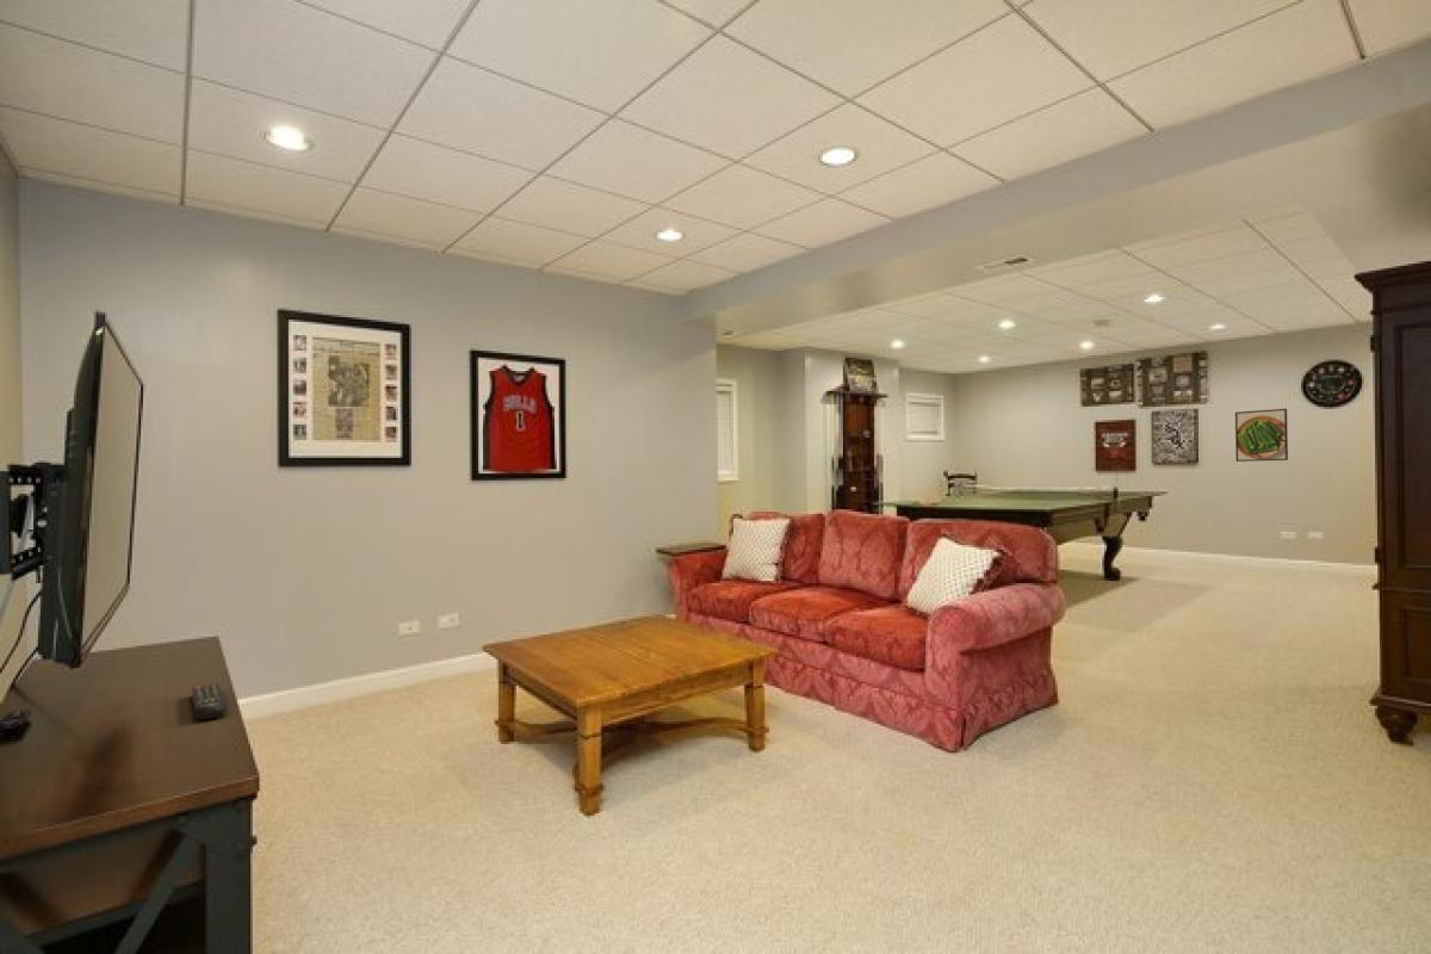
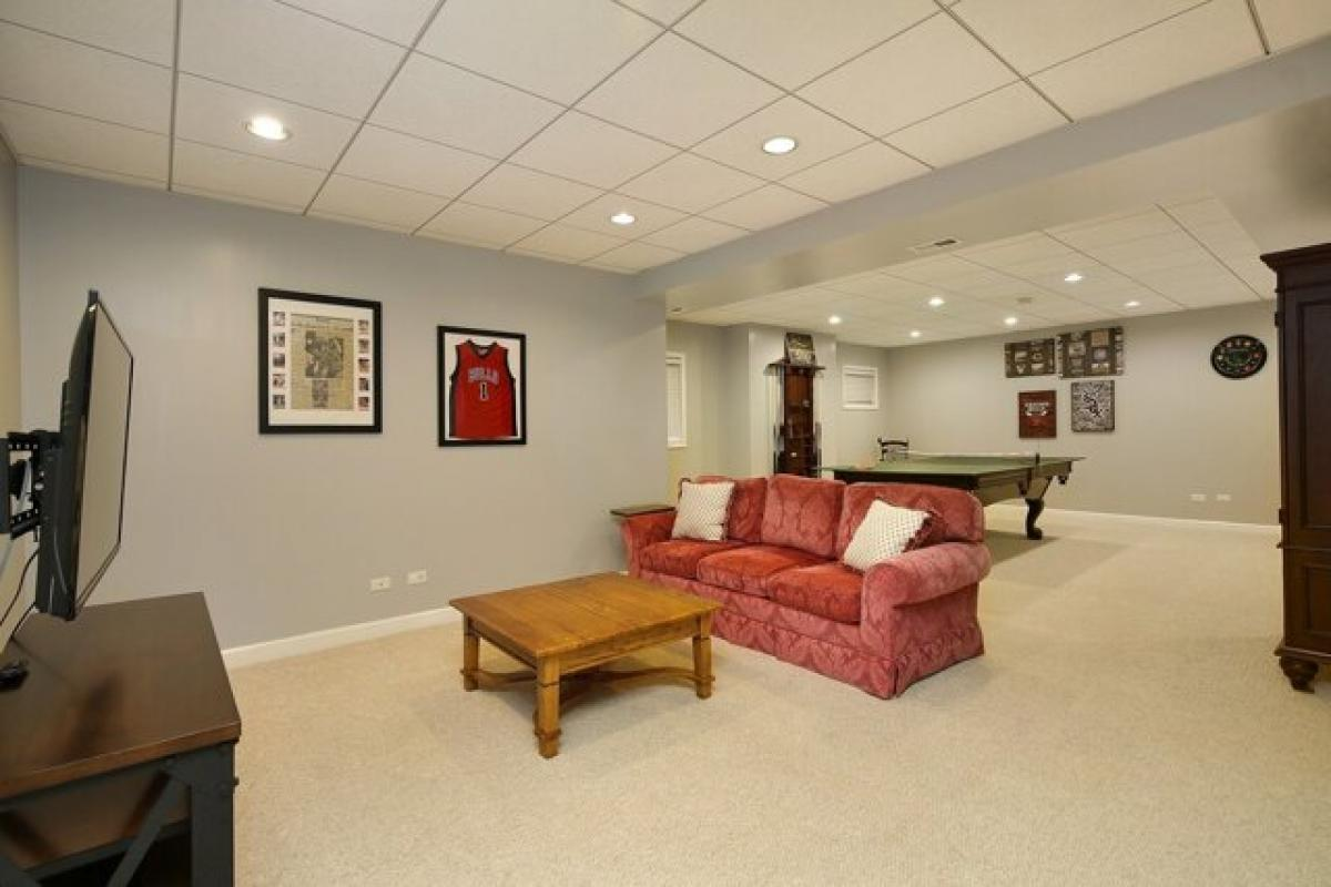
- remote control (207, 699)
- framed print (1260, 435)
